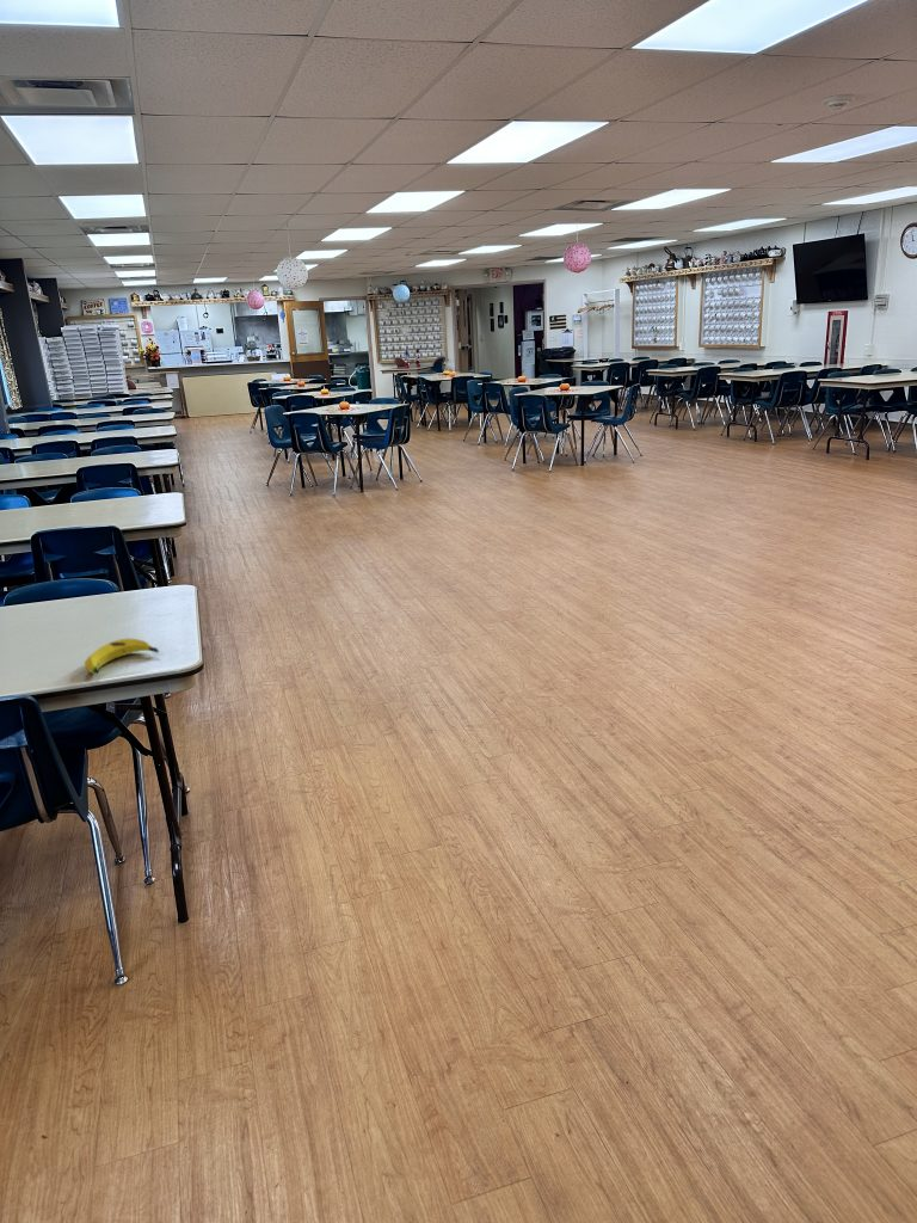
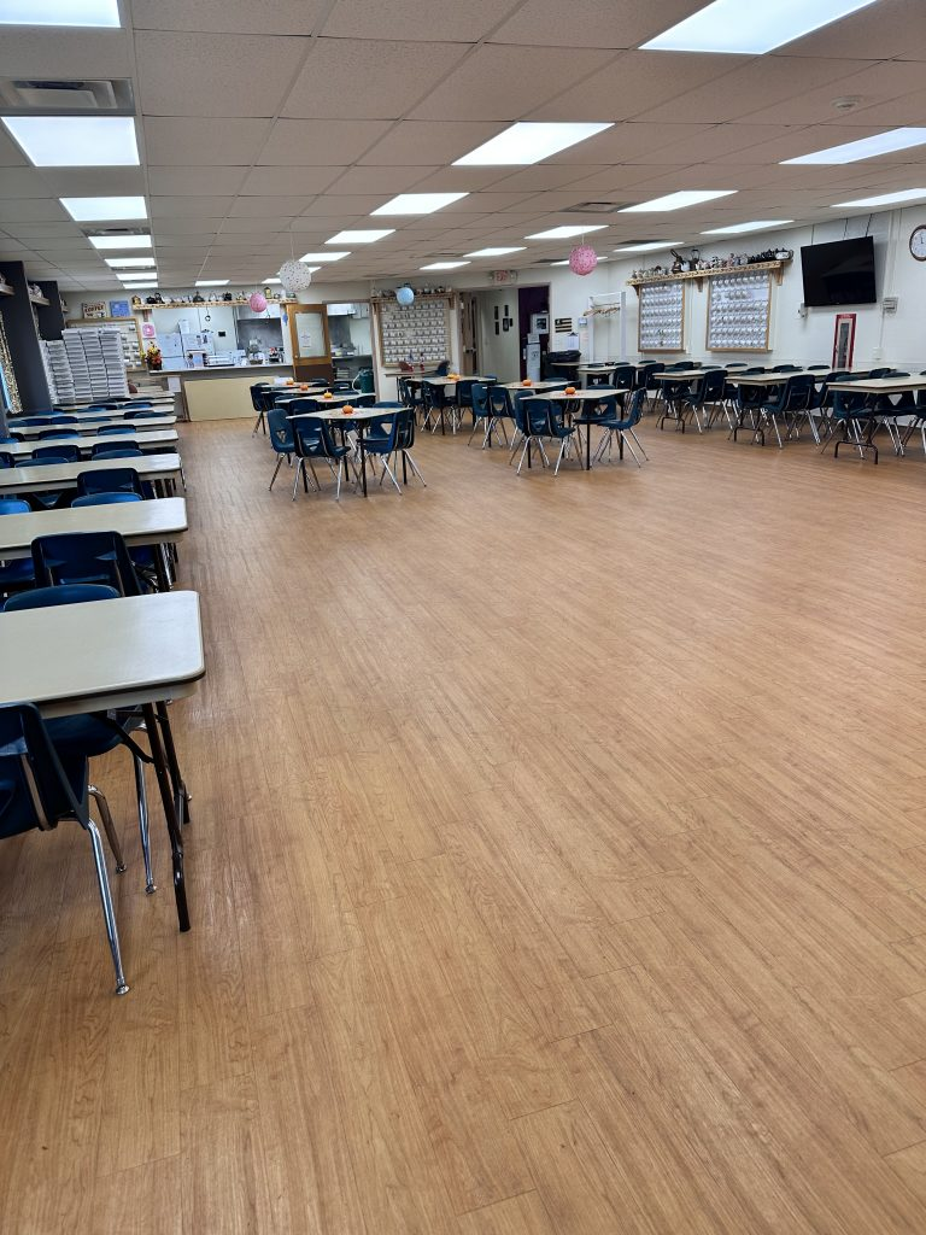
- banana (119, 654)
